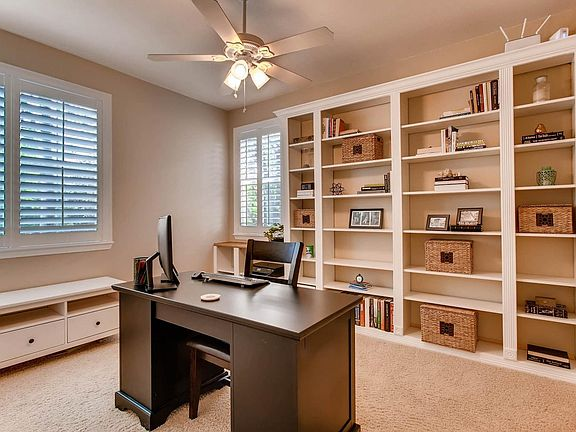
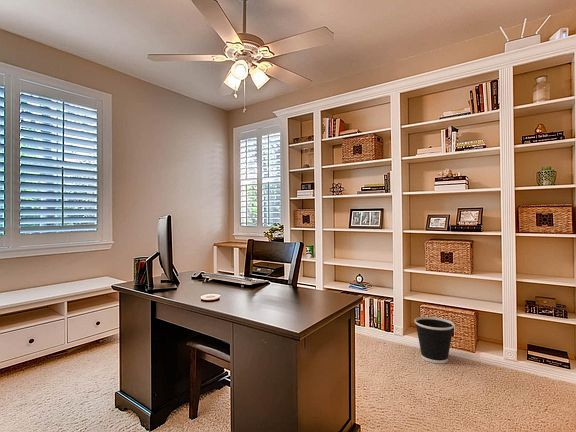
+ wastebasket (434, 340)
